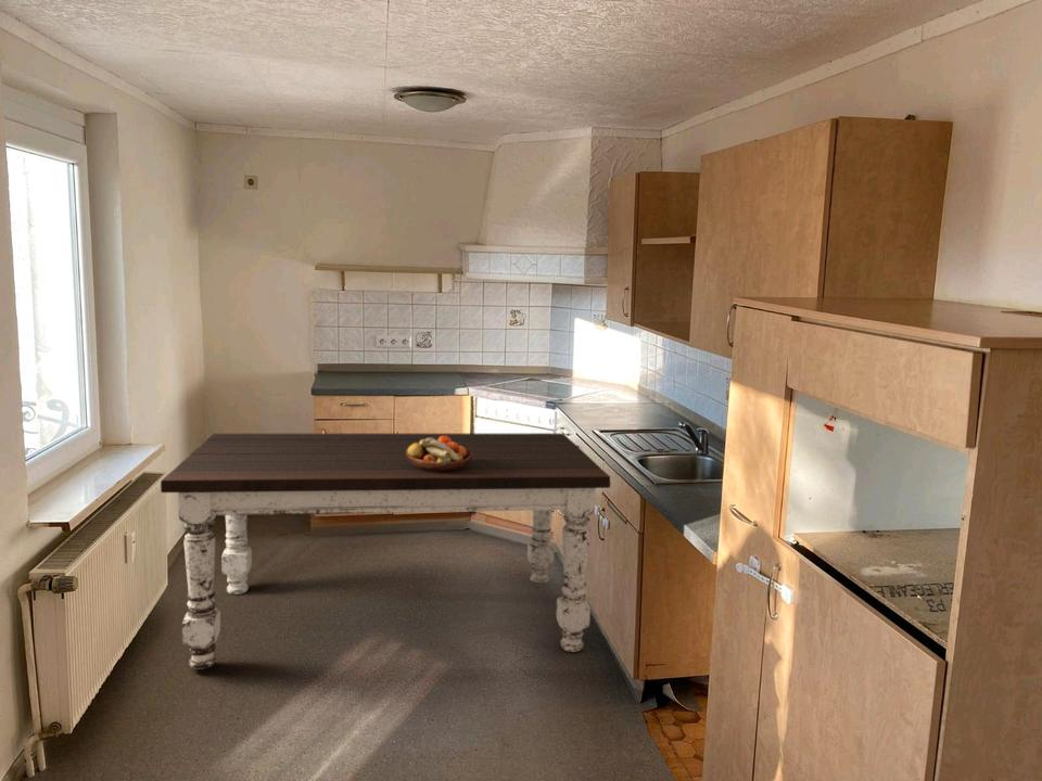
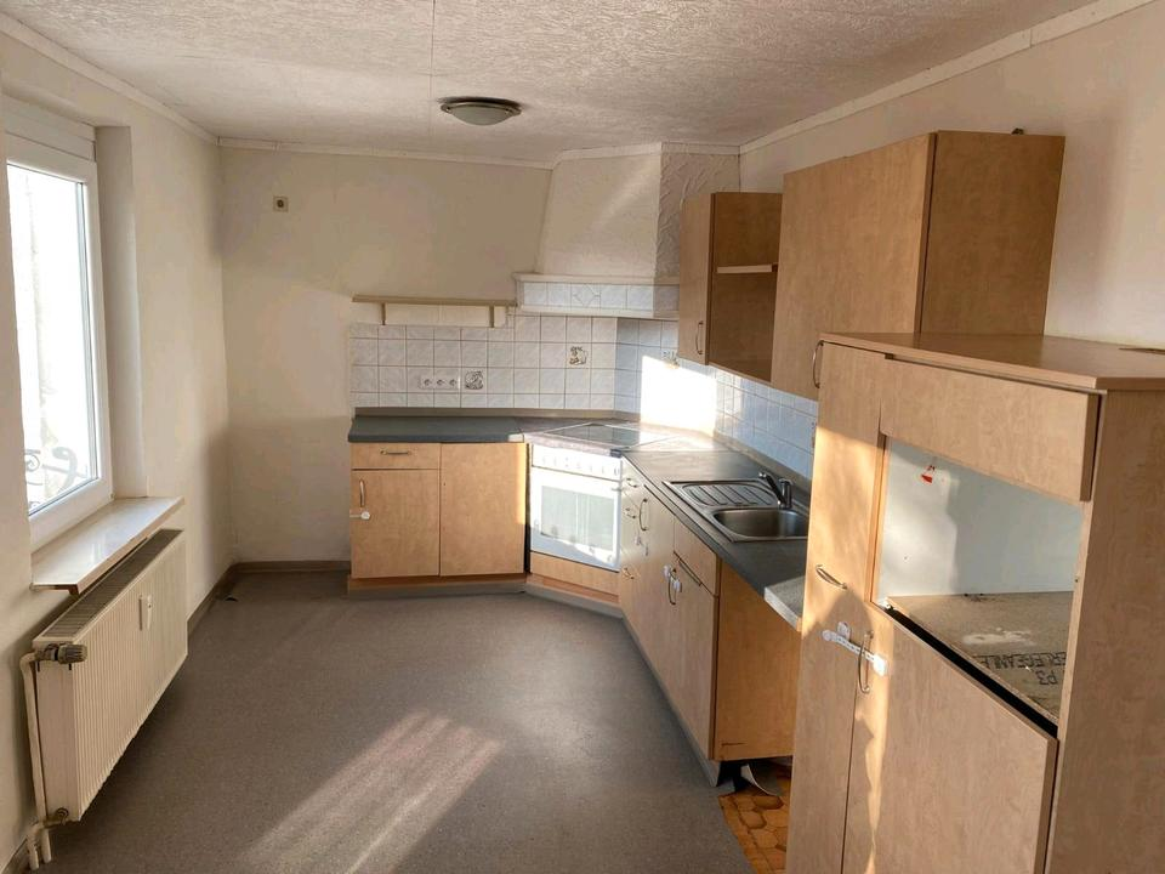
- fruit bowl (440, 451)
- dining table (394, 512)
